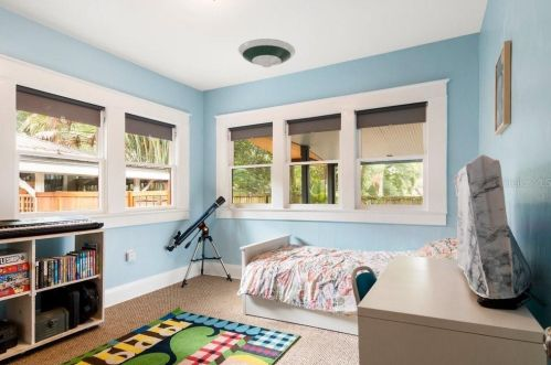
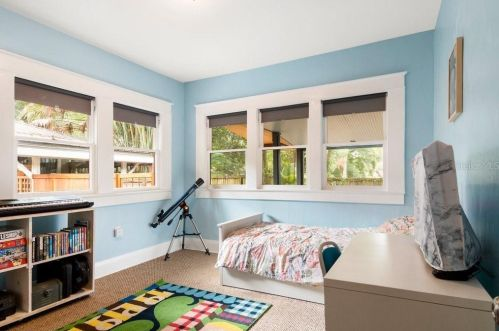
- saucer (266, 58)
